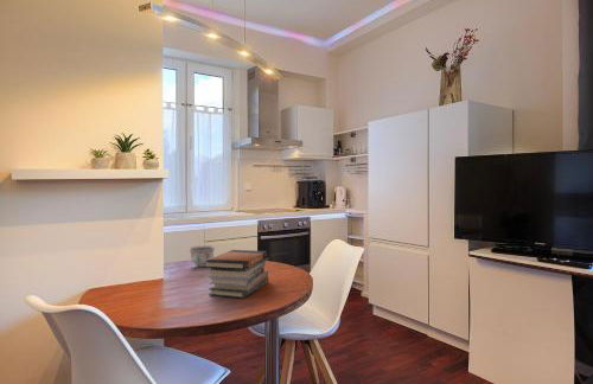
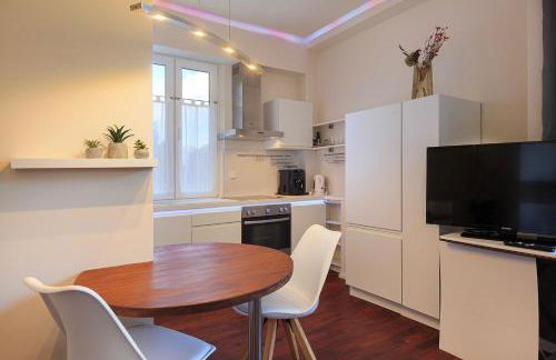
- bowl (202, 256)
- book stack (238, 271)
